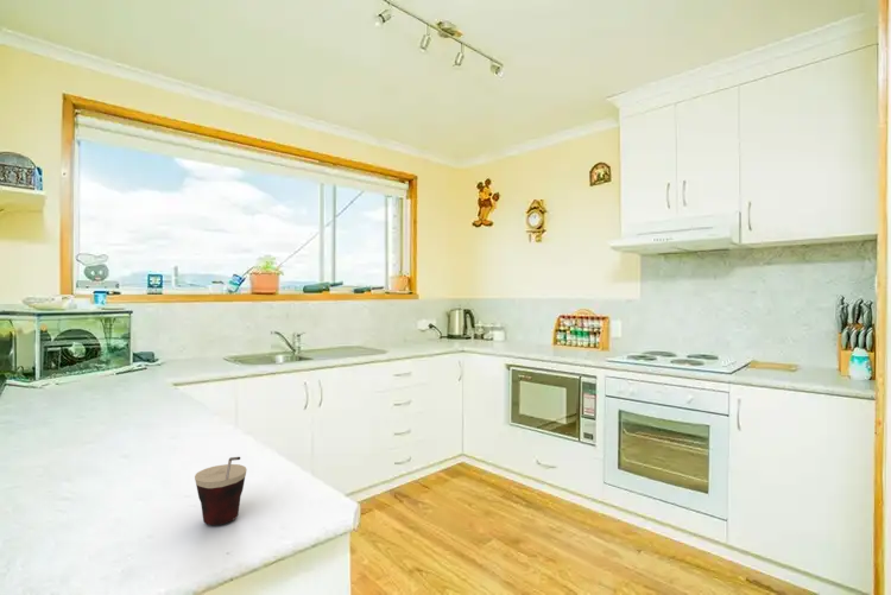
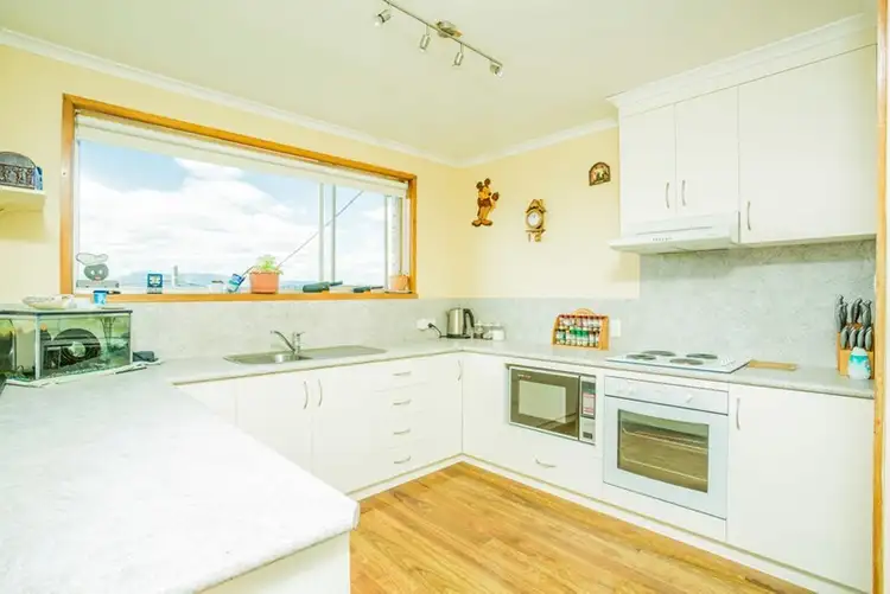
- cup (226, 485)
